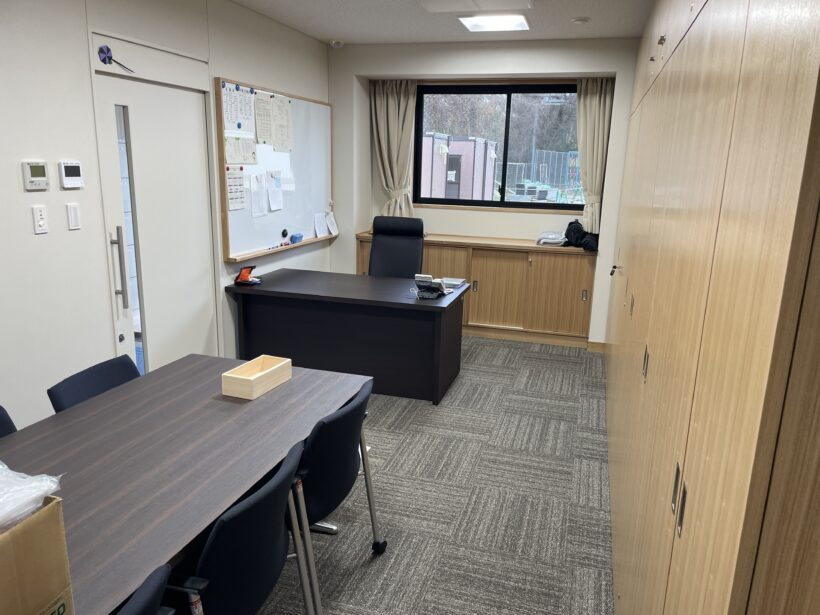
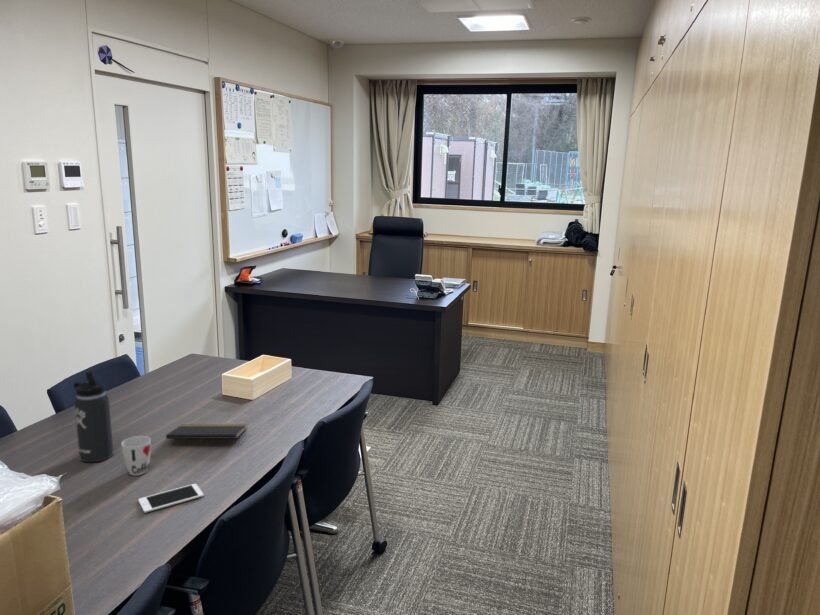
+ thermos bottle (90, 413)
+ cup (137, 456)
+ cell phone (171, 497)
+ notepad (208, 431)
